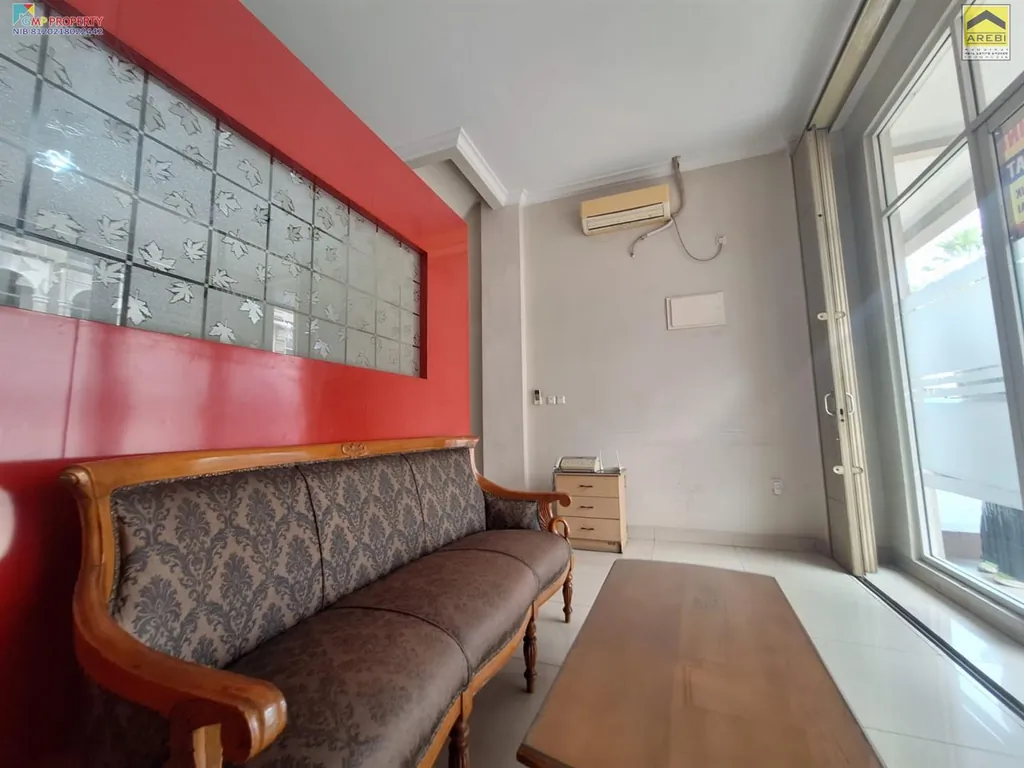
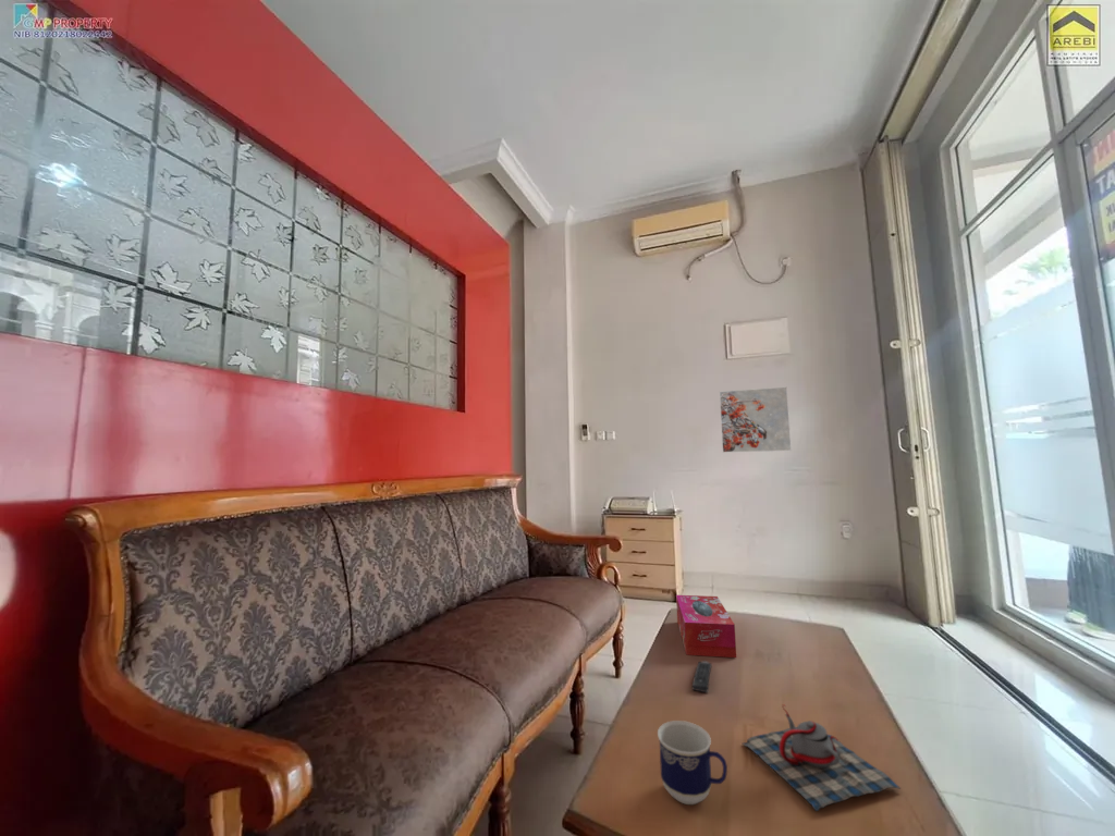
+ tissue box (702, 623)
+ cup (693, 767)
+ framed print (753, 420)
+ remote control (702, 674)
+ teapot (812, 743)
